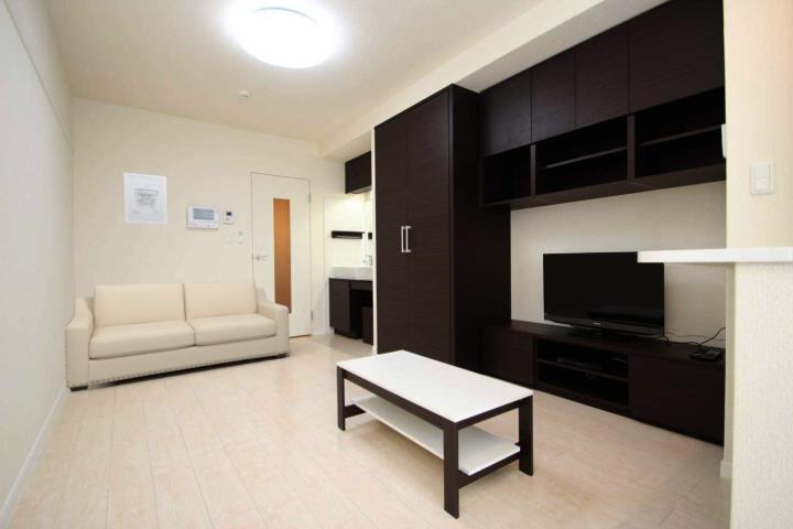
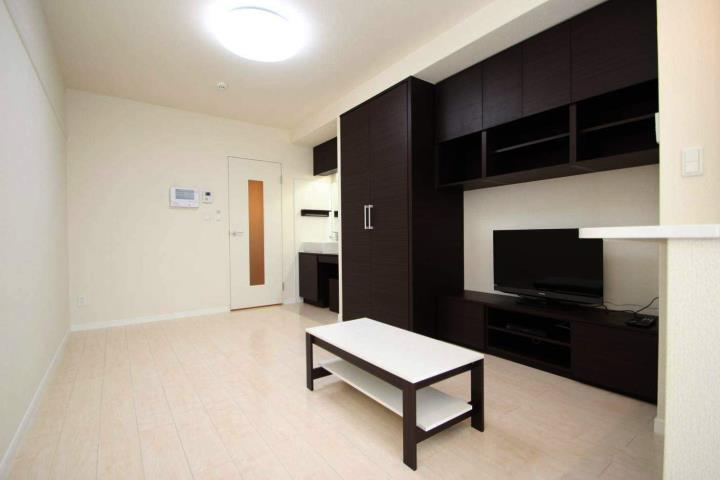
- sofa (187, 322)
- wall art (145, 198)
